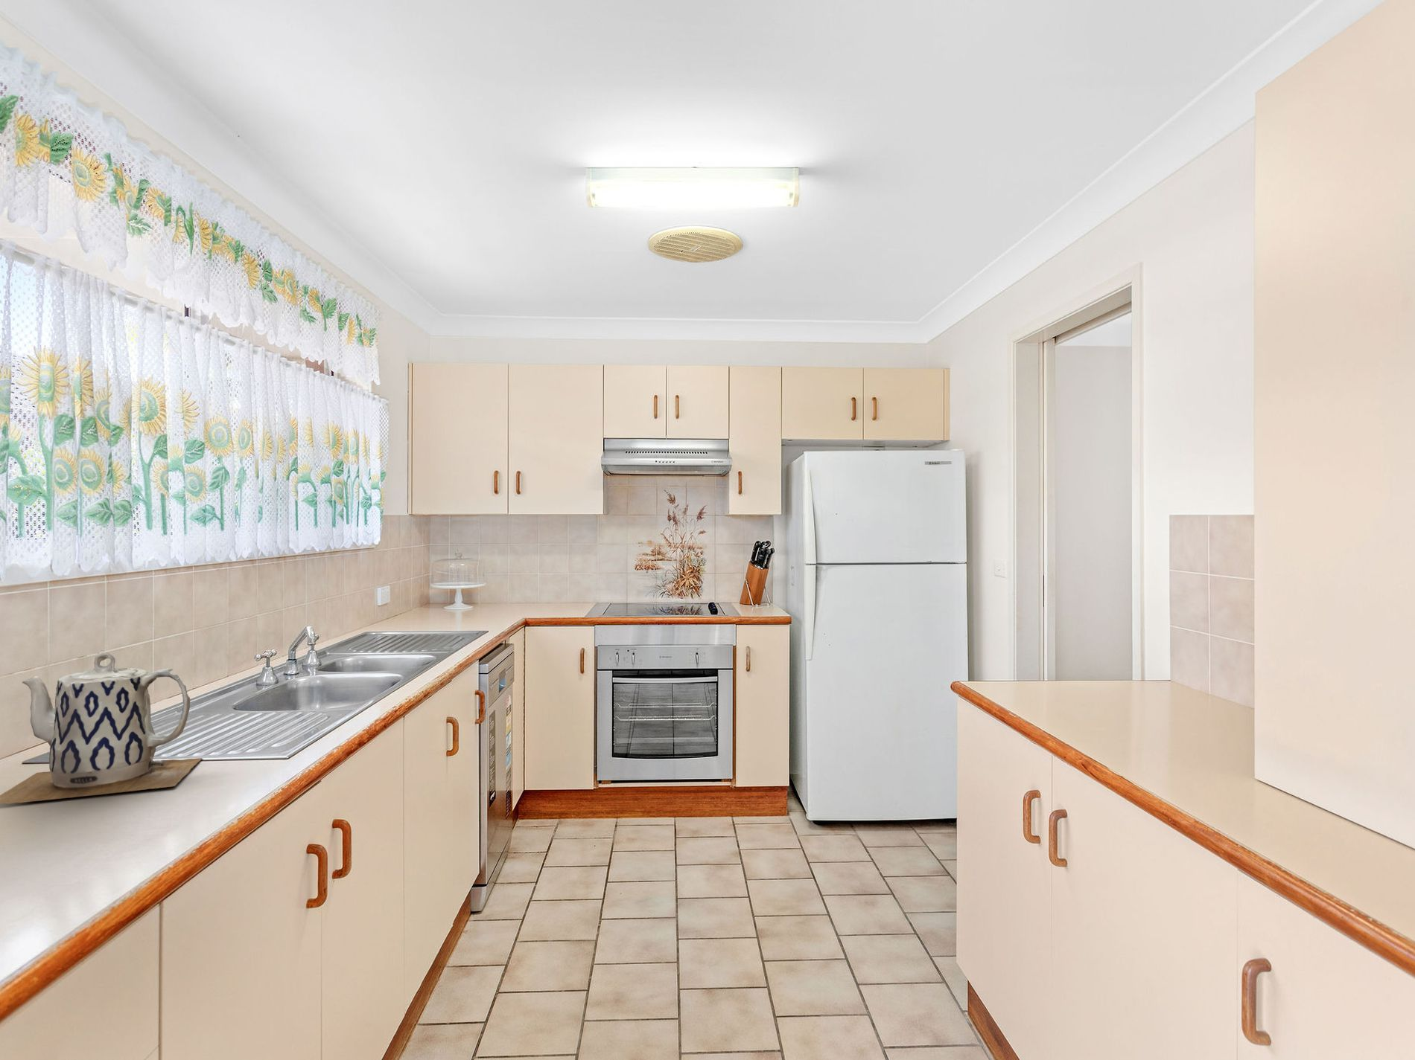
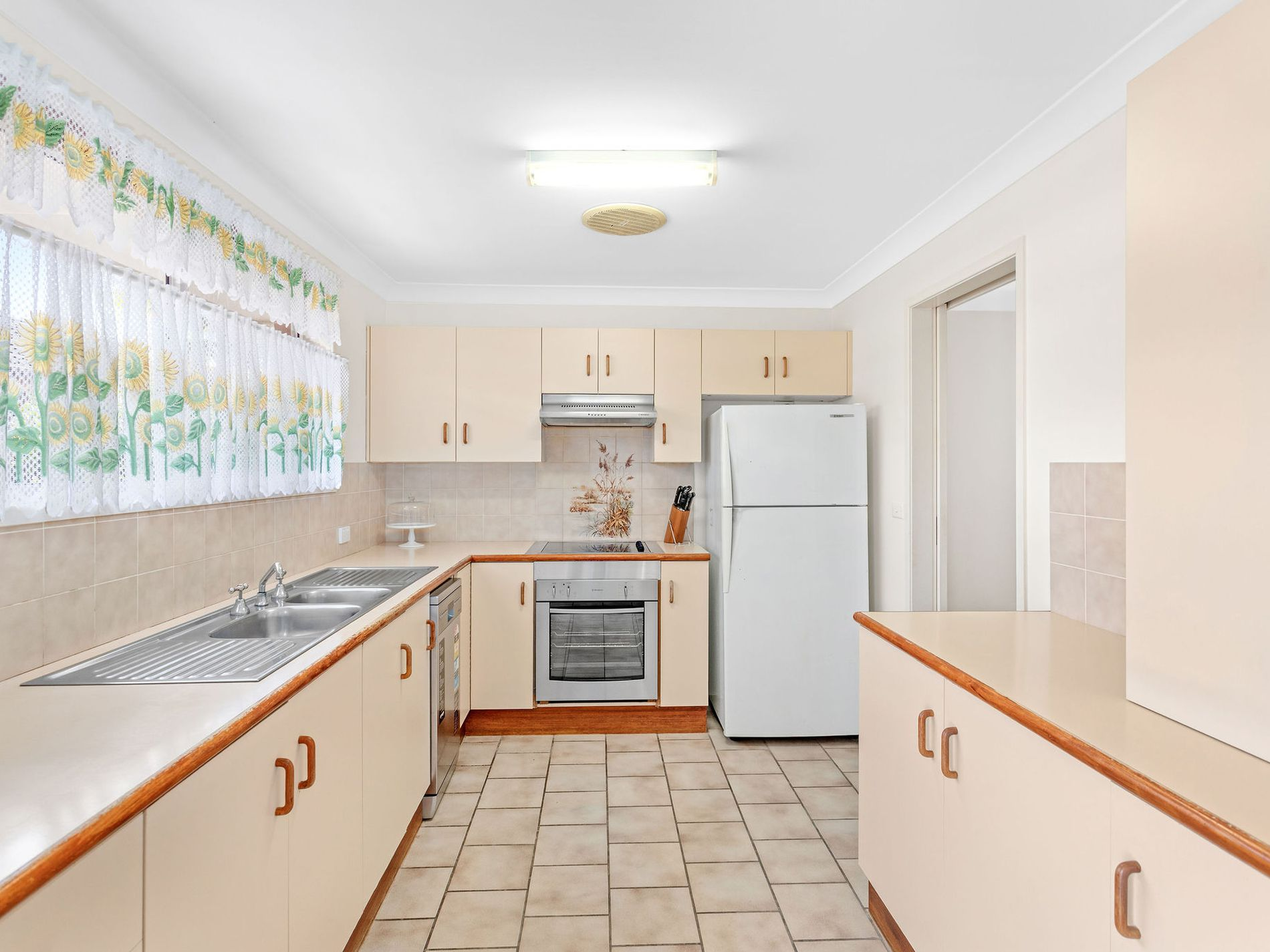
- teapot (105, 716)
